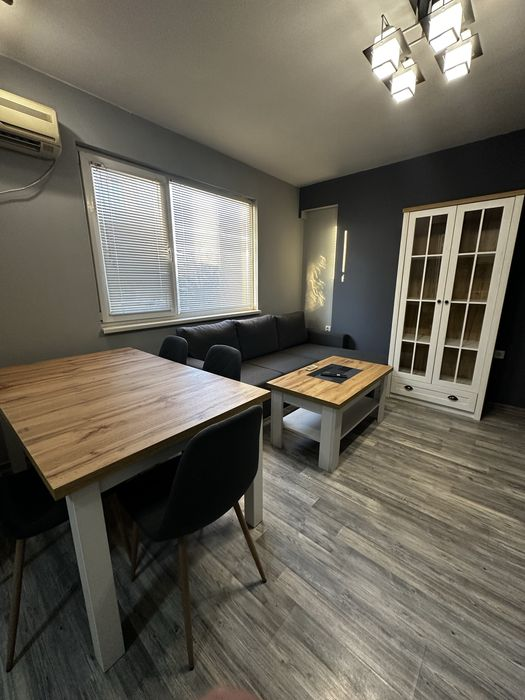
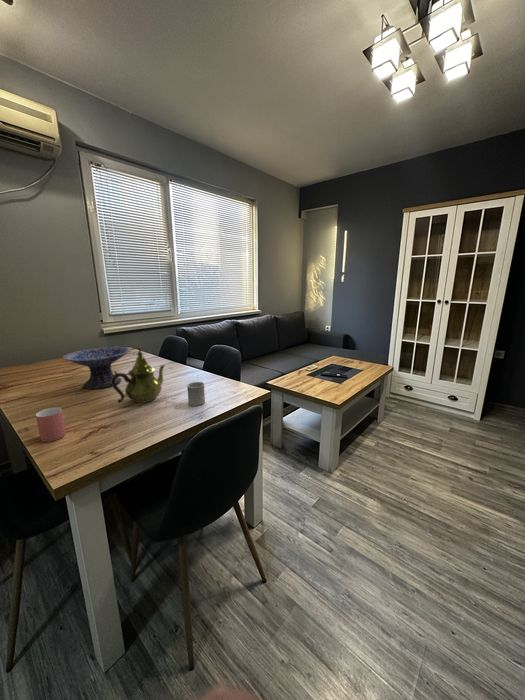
+ cup (49, 423)
+ cup (197, 392)
+ decorative bowl (100, 367)
+ teapot (140, 373)
